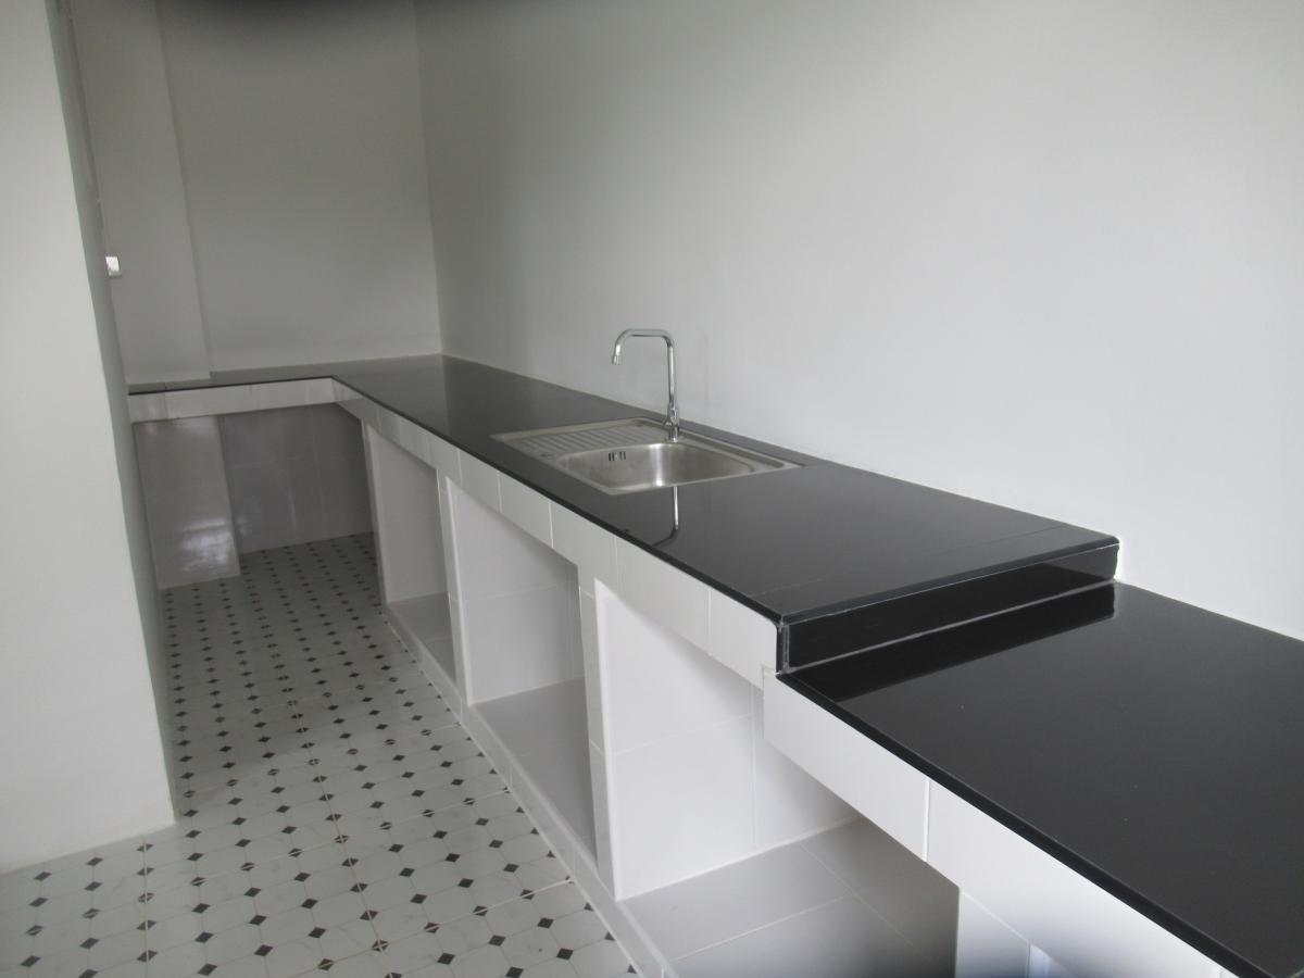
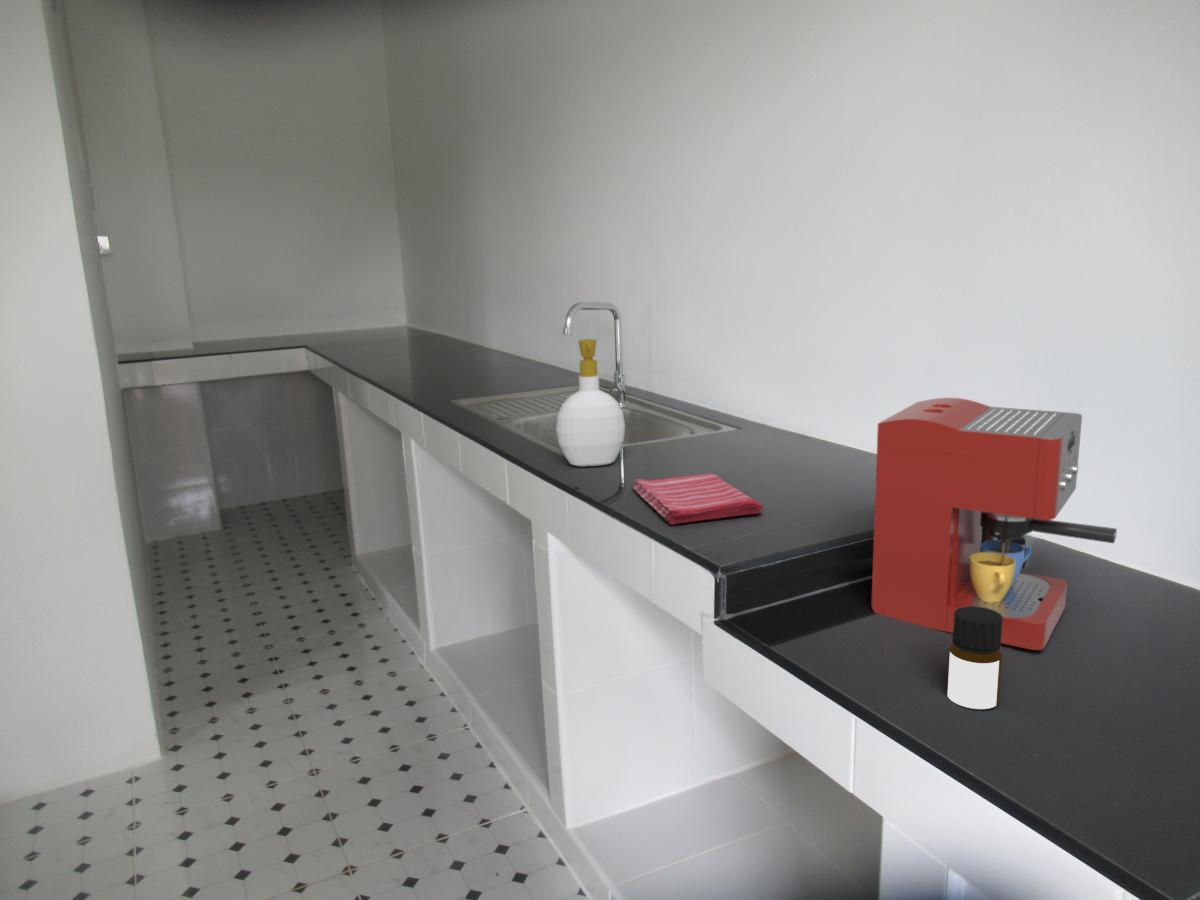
+ coffee maker (972, 512)
+ bottle (975, 656)
+ soap bottle (590, 403)
+ dish towel (694, 495)
